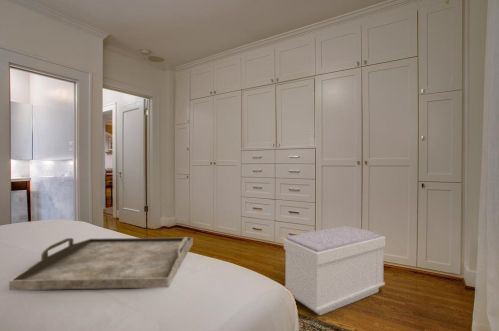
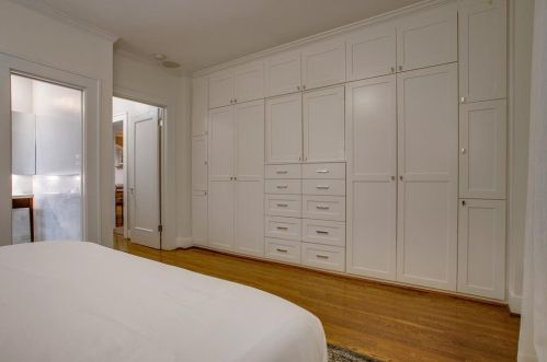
- serving tray (121, 251)
- bench (334, 263)
